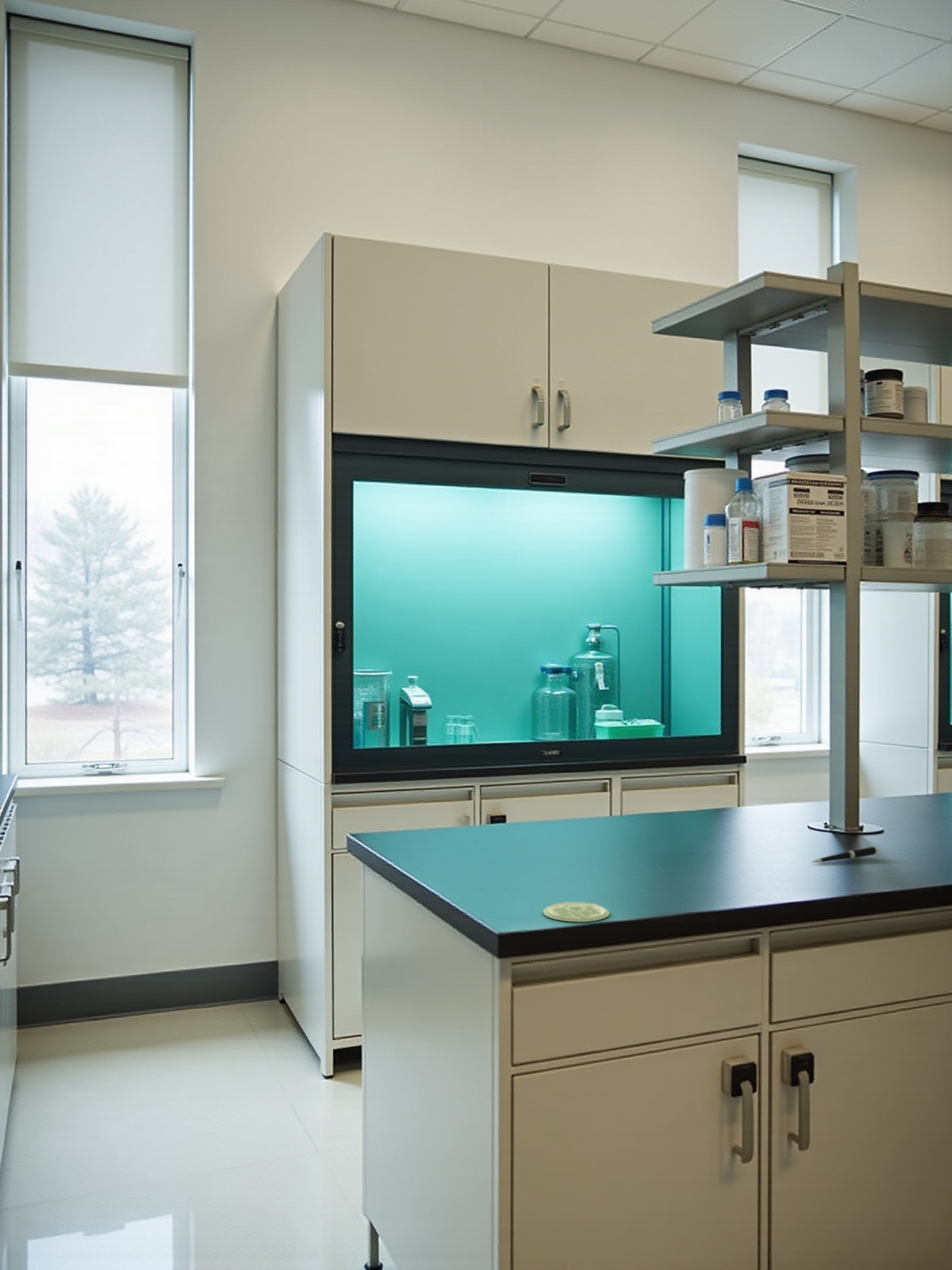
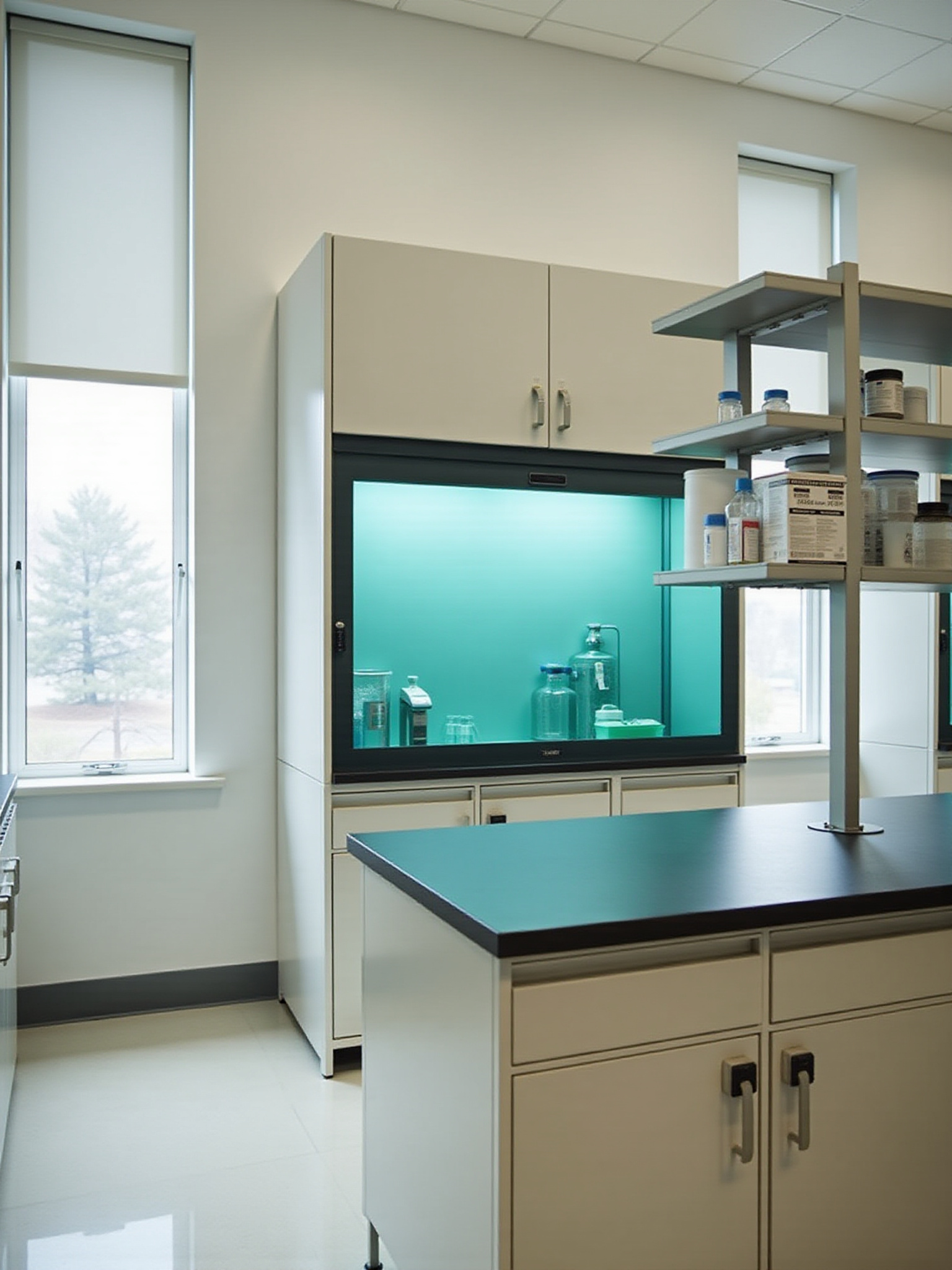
- petri dish (576, 910)
- pen (844, 855)
